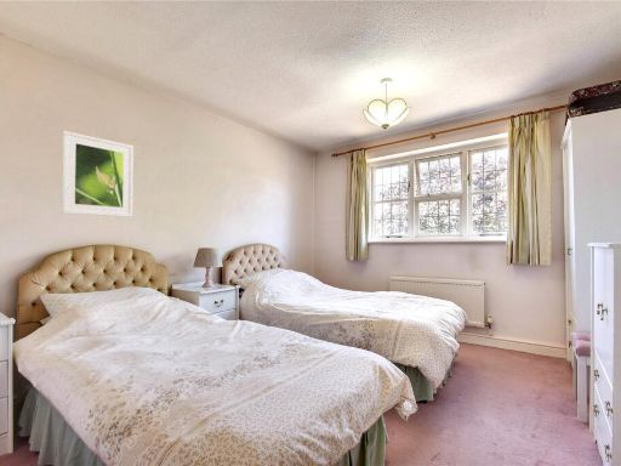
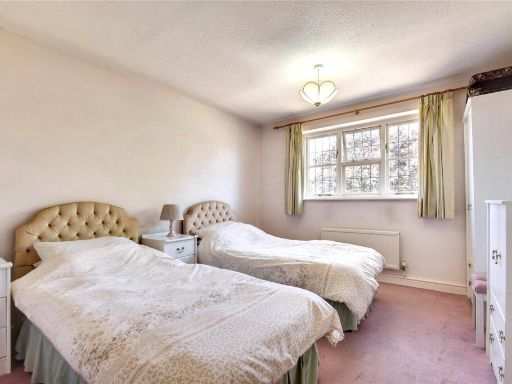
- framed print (99, 176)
